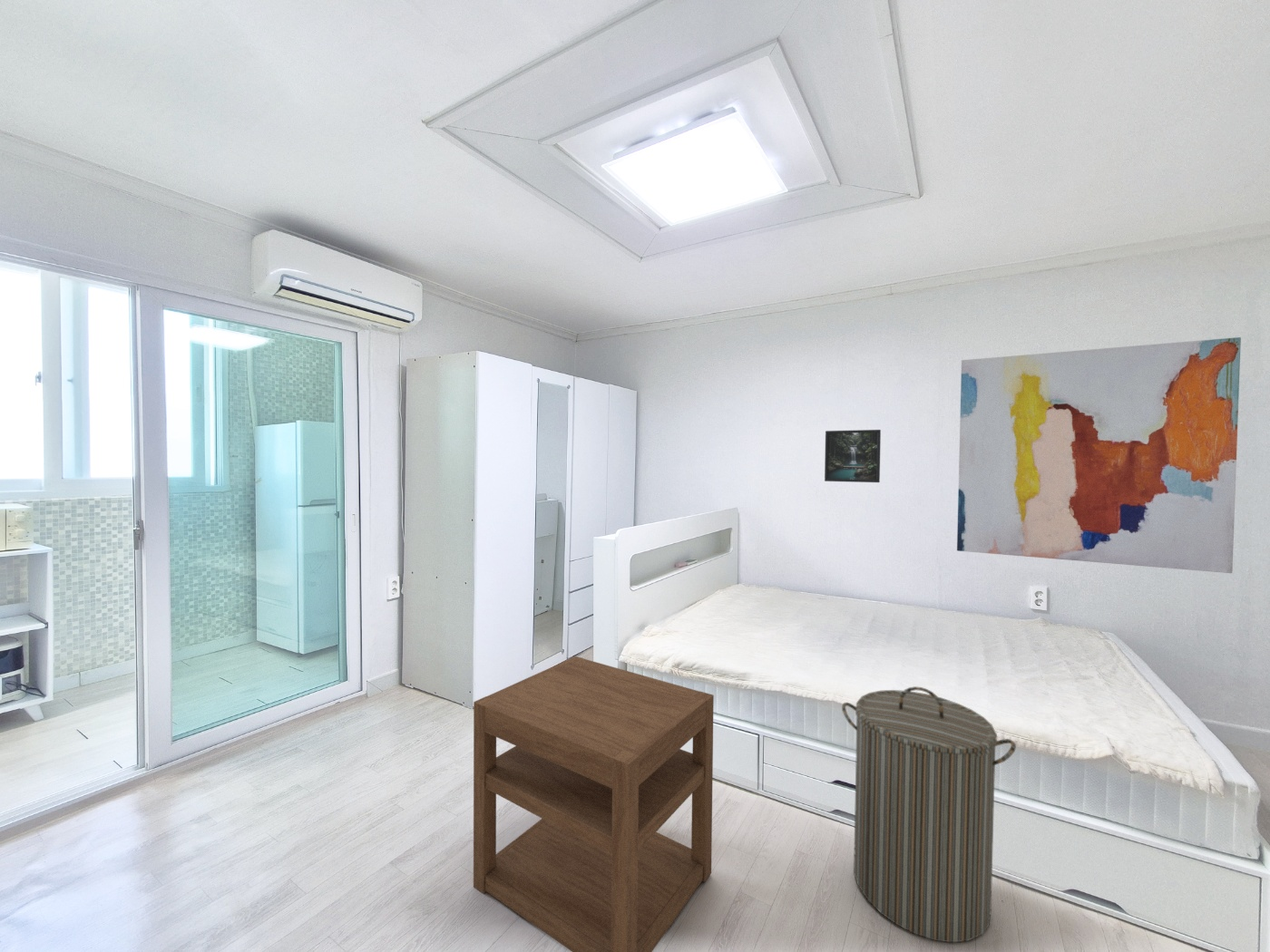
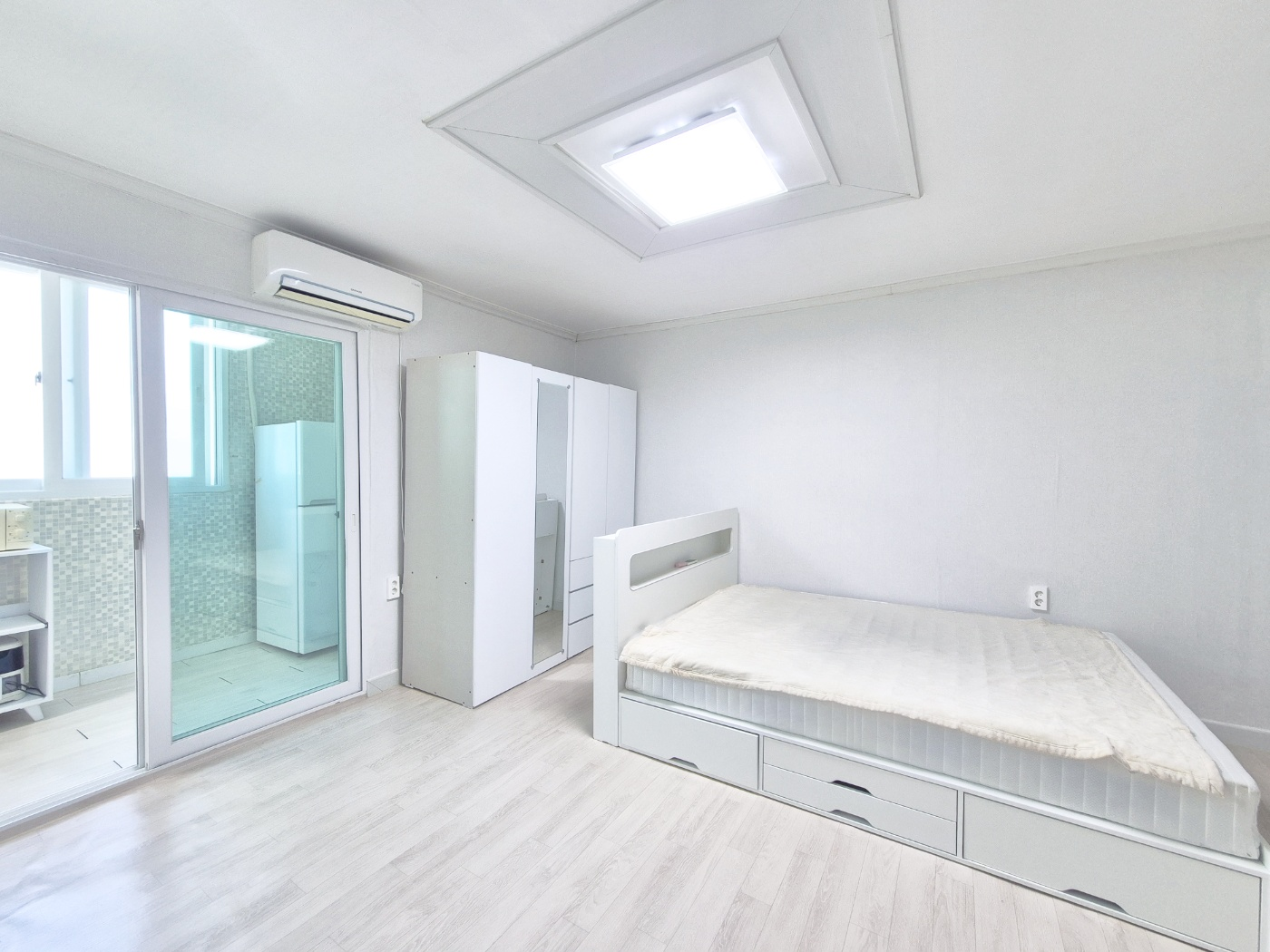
- laundry hamper (921, 789)
- nightstand (595, 789)
- wall art (1082, 455)
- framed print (852, 456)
